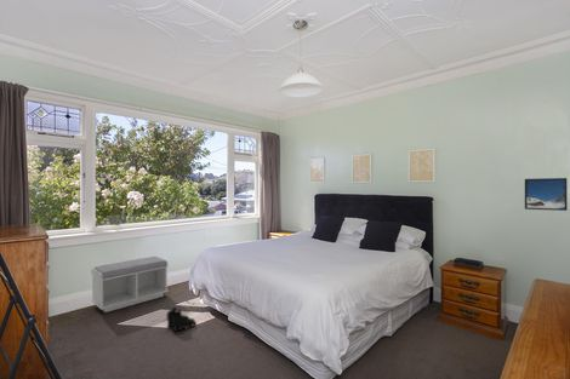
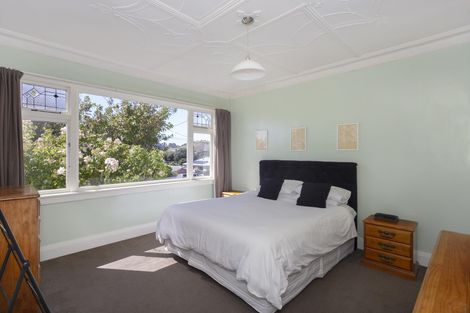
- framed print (545, 194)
- bench (131, 281)
- boots (181, 316)
